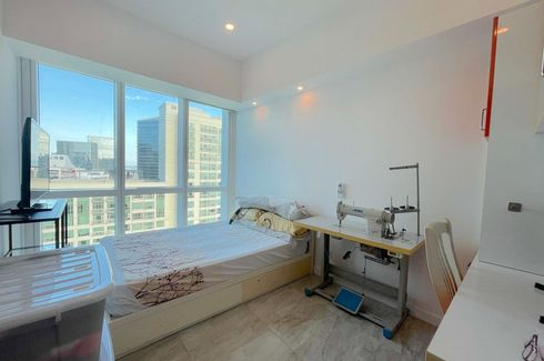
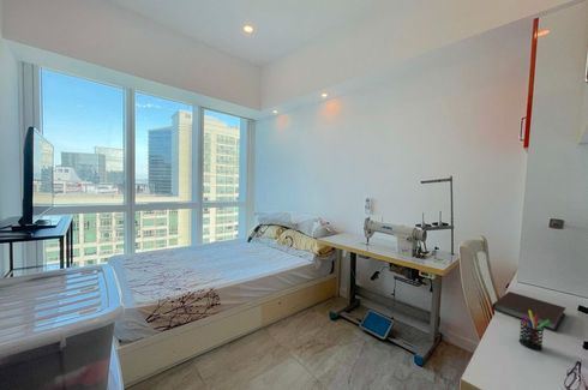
+ notebook (528, 308)
+ pen holder (534, 329)
